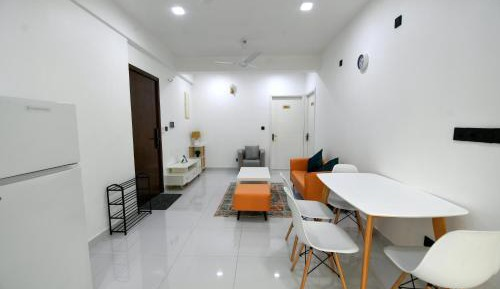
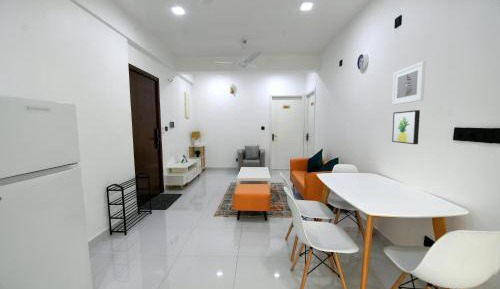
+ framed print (407, 85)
+ wall art (404, 127)
